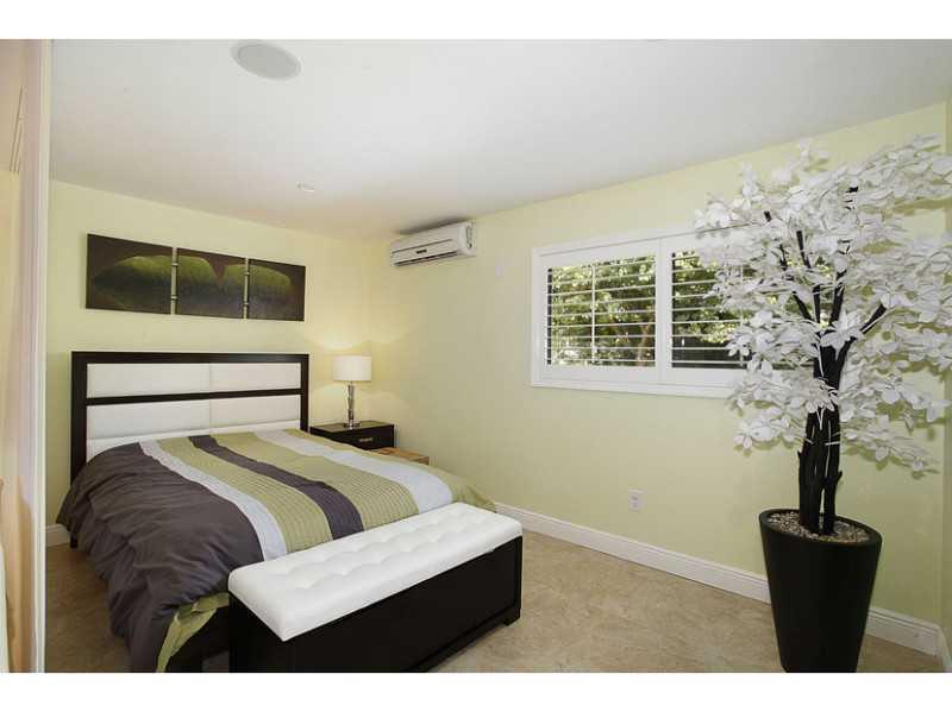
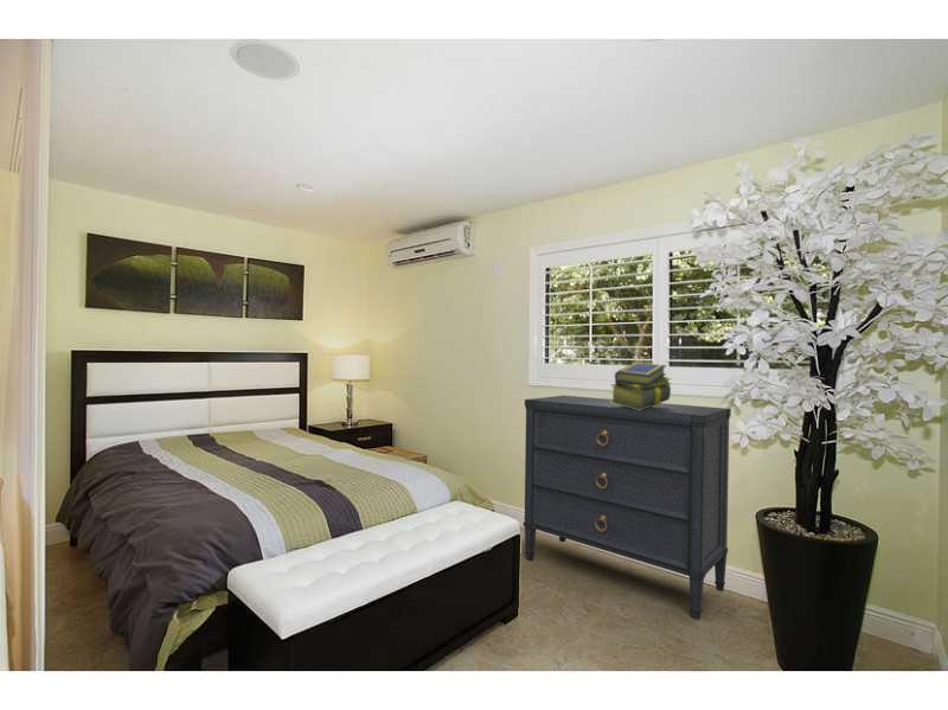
+ dresser (619, 488)
+ stack of books (640, 386)
